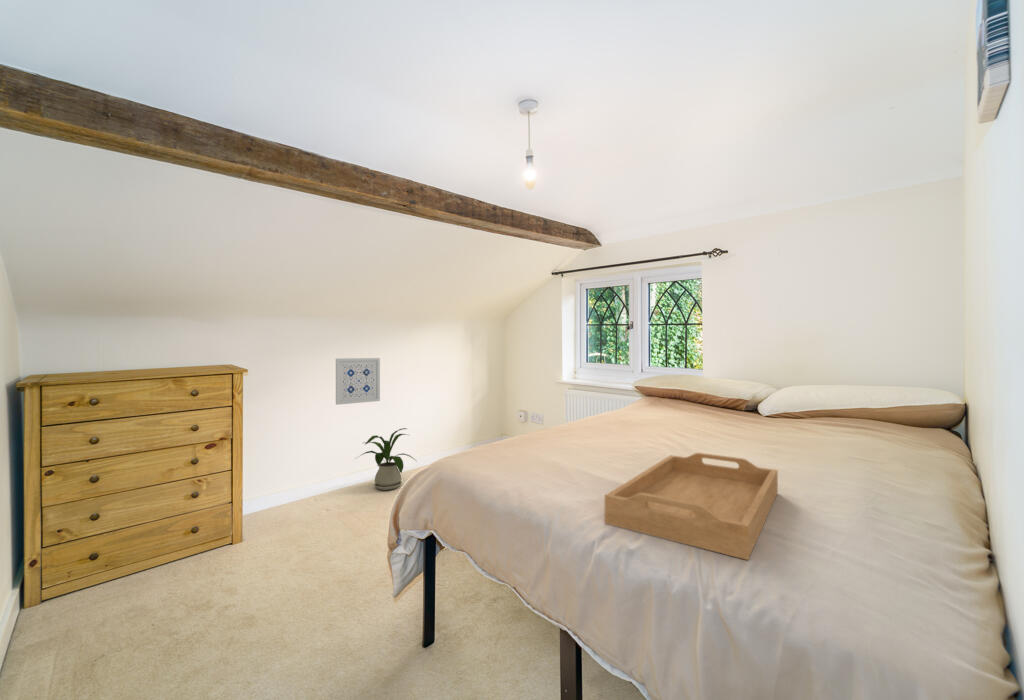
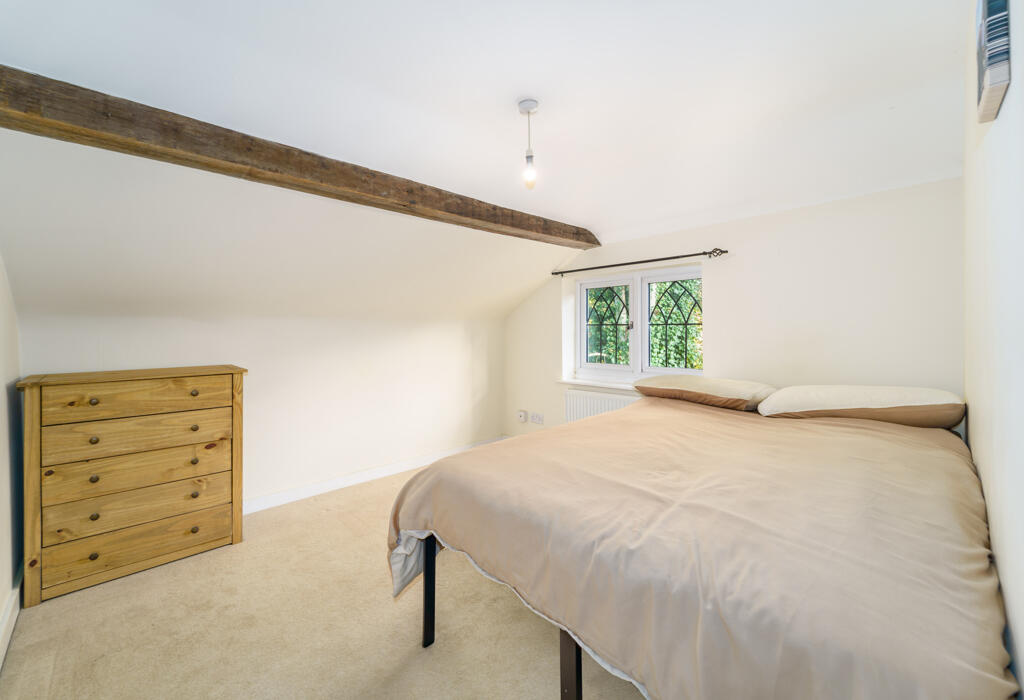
- serving tray (699, 490)
- house plant (386, 455)
- wall art (358, 380)
